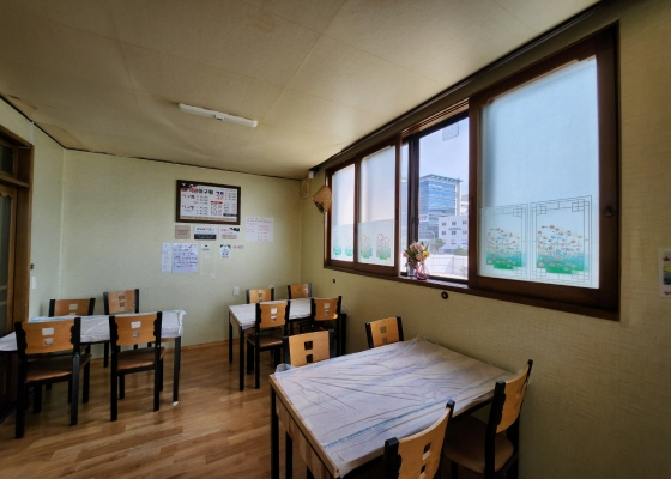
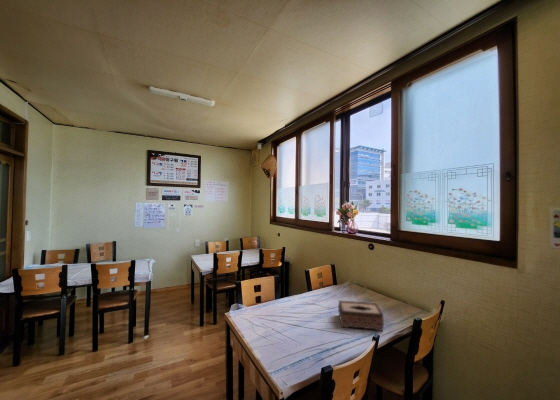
+ tissue box (359, 314)
